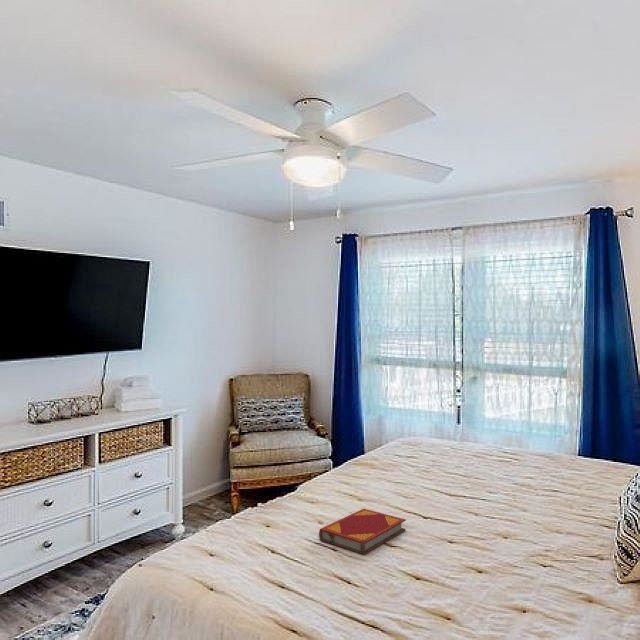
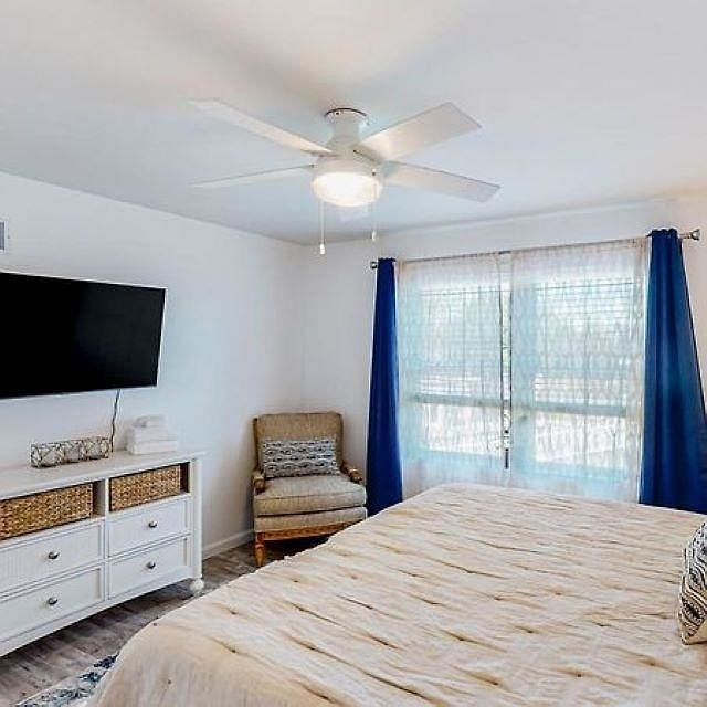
- hardback book (363, 529)
